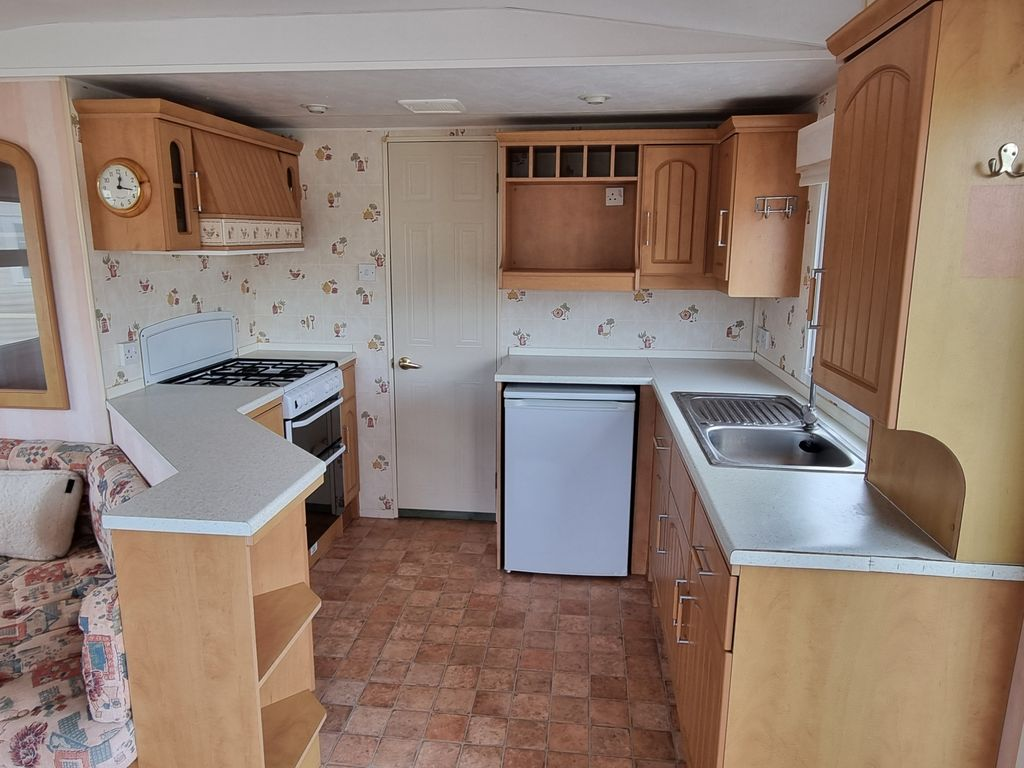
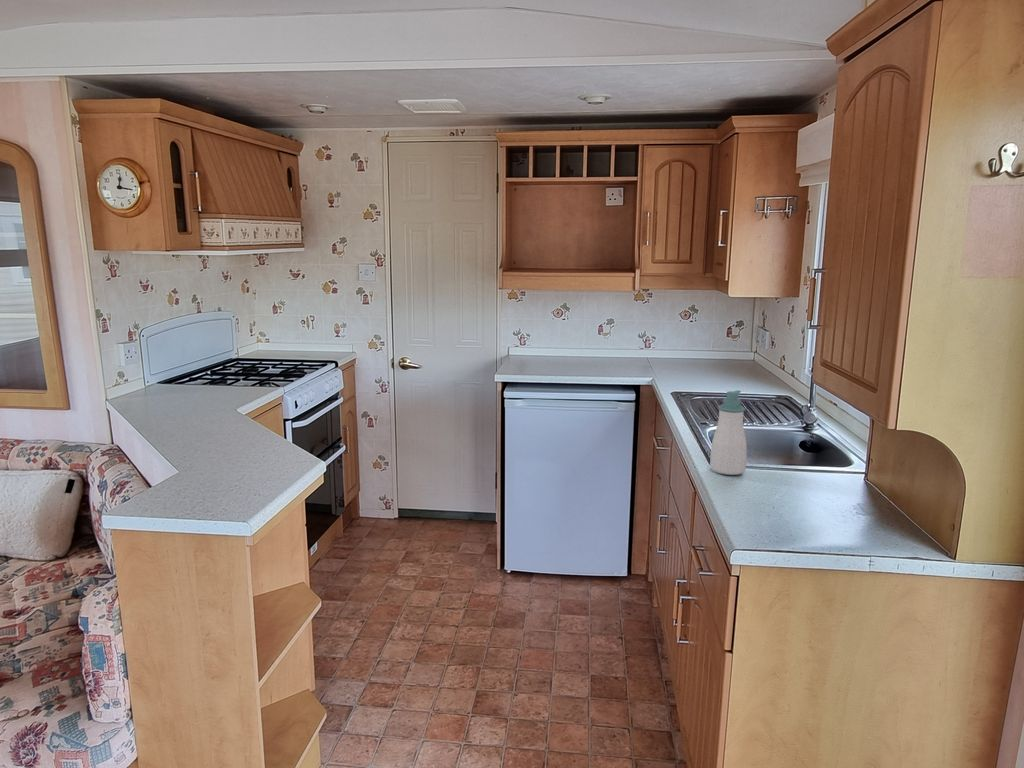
+ soap bottle (729, 431)
